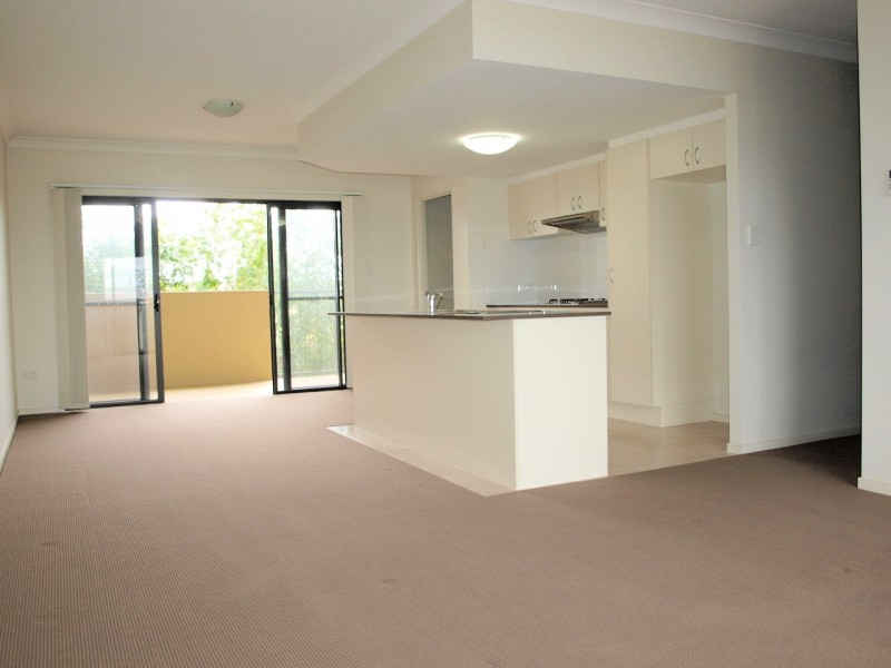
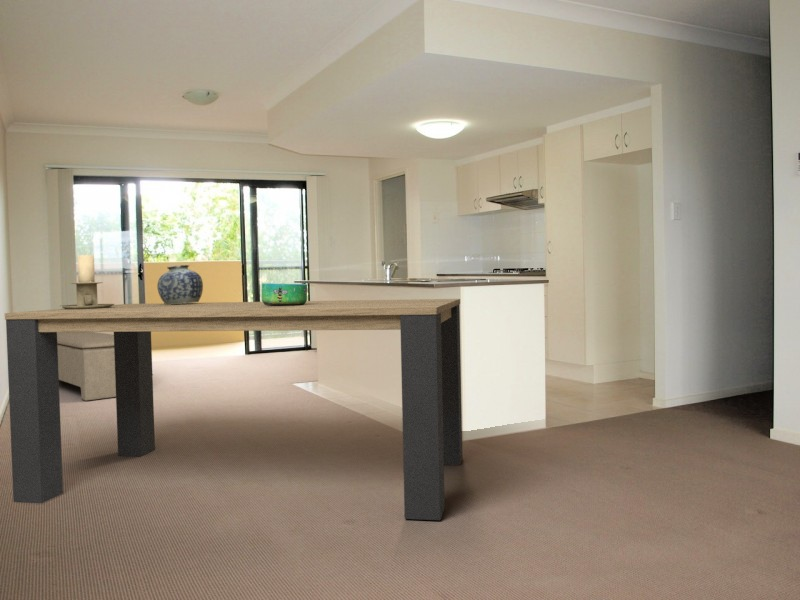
+ vase (180, 284)
+ candle holder (86, 280)
+ dining table (254, 330)
+ bench (84, 361)
+ decorative bowl (284, 293)
